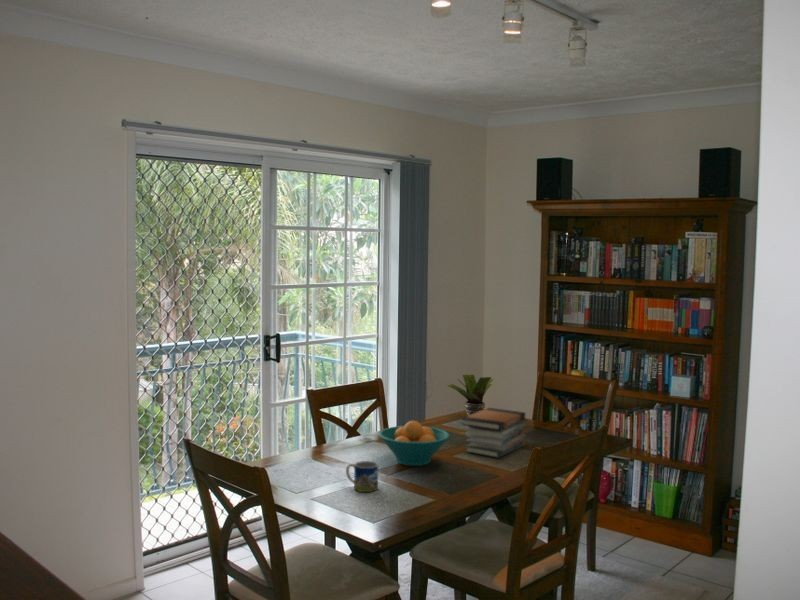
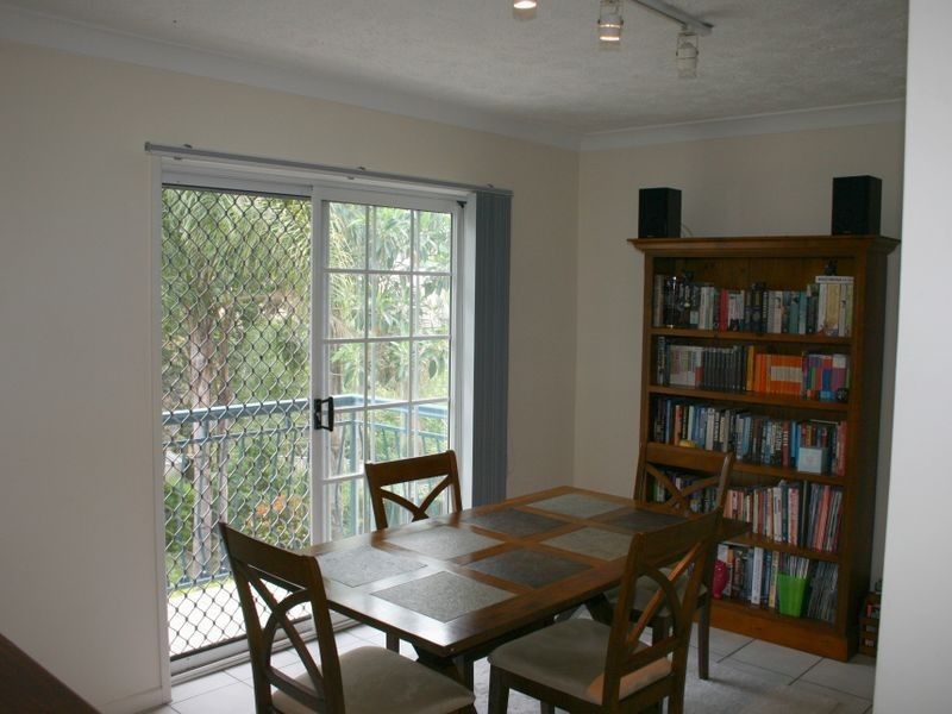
- book stack (494, 432)
- mug (361, 475)
- potted plant (476, 396)
- fruit bowl (413, 441)
